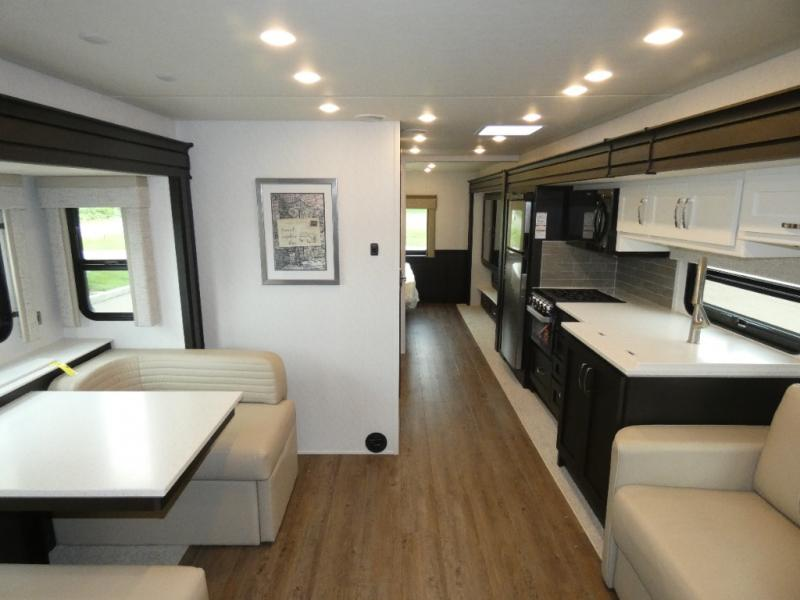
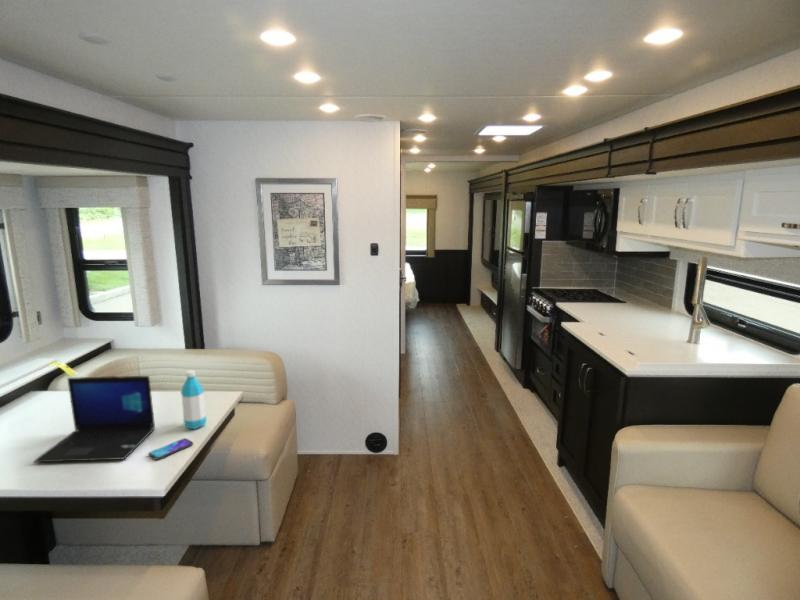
+ smartphone (171, 448)
+ laptop (95, 416)
+ water bottle (193, 398)
